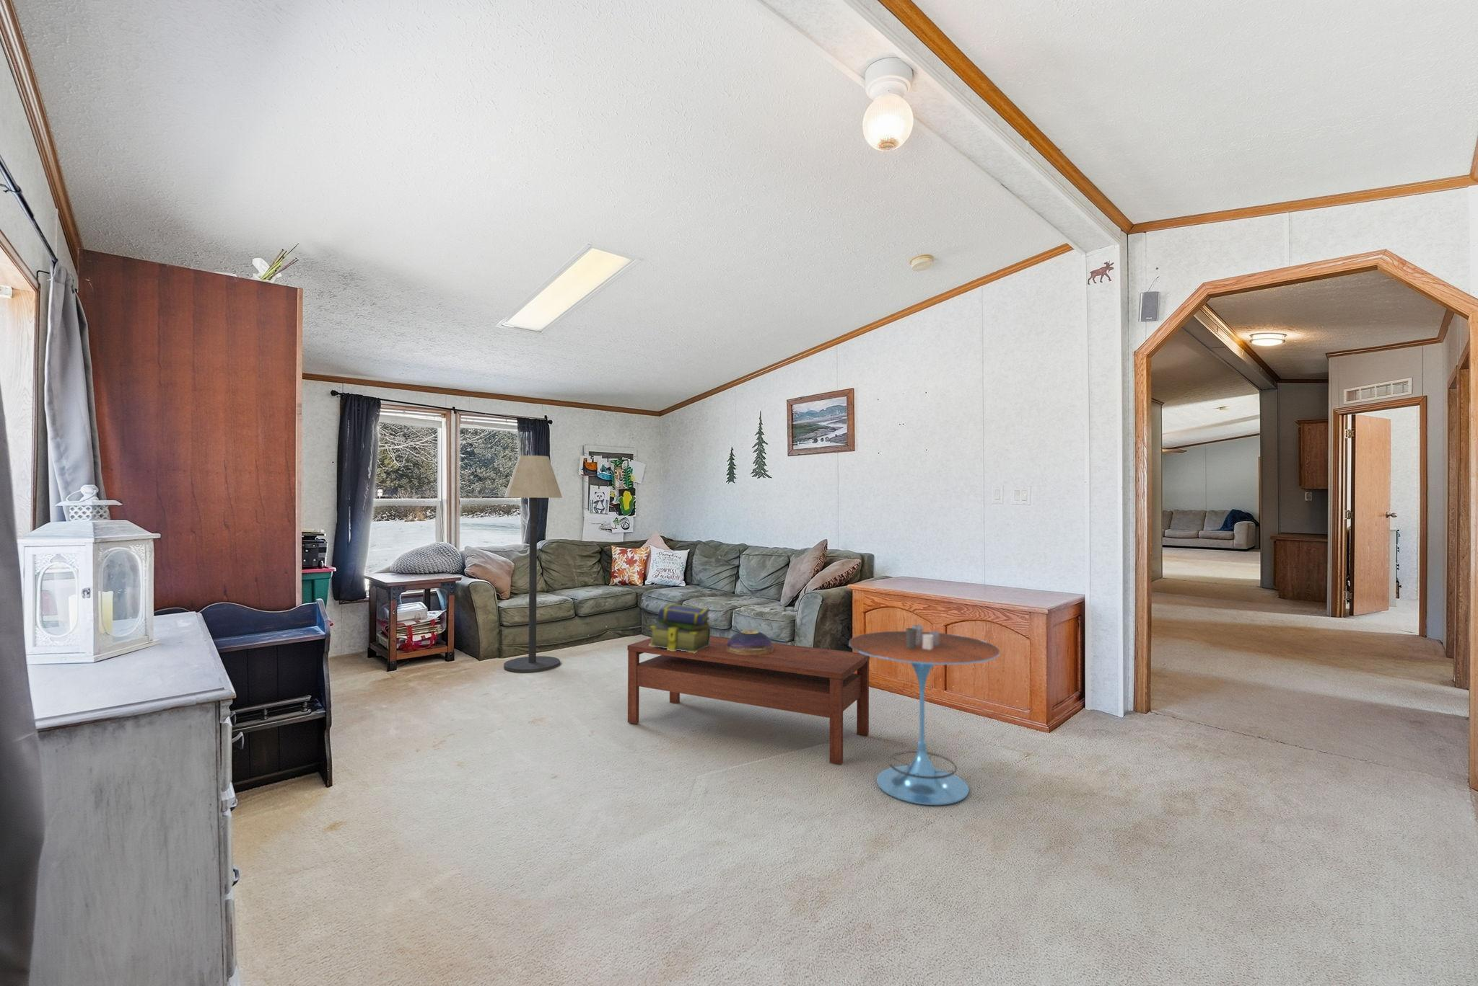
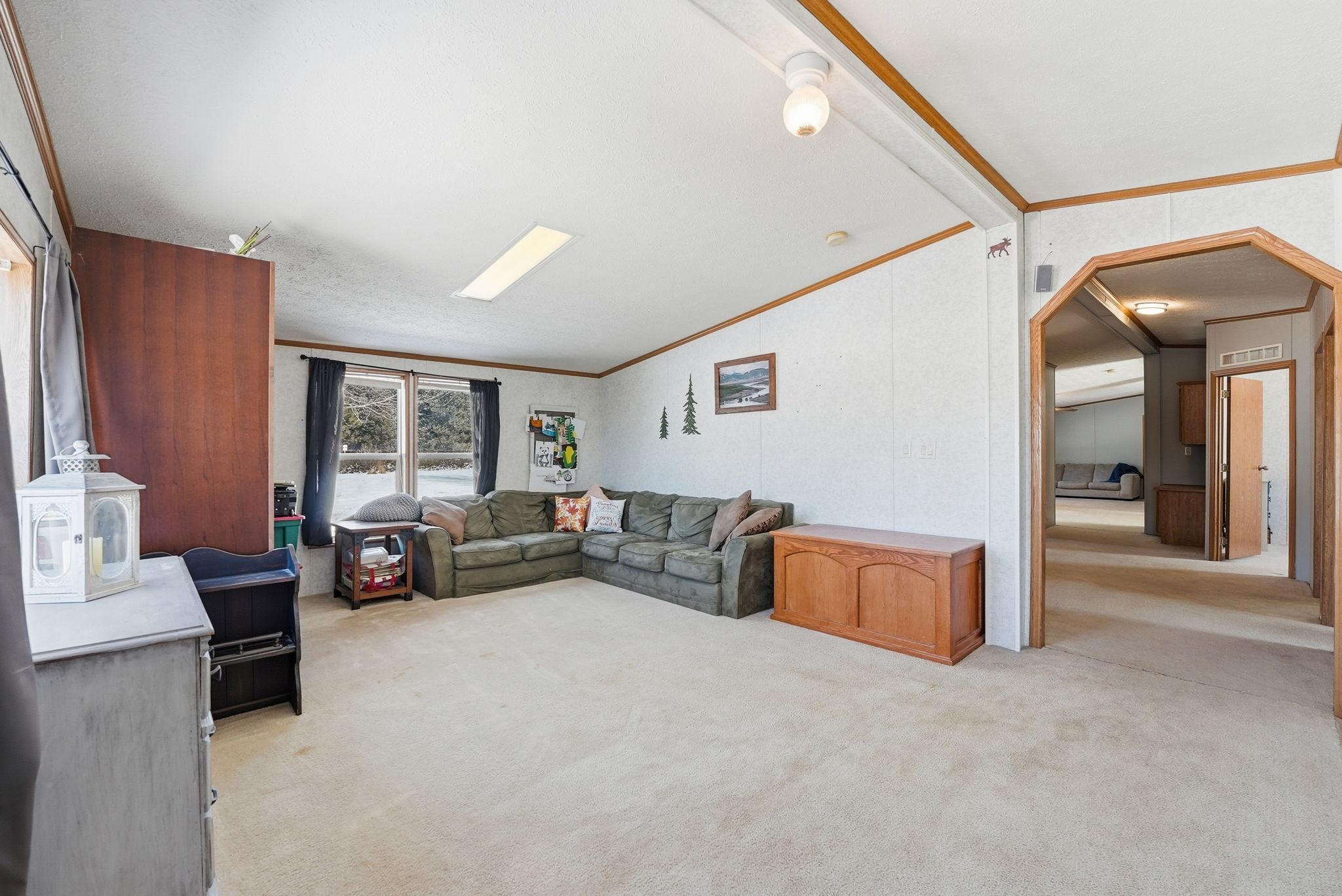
- decorative bowl (749, 639)
- side table (922, 701)
- coffee table (745, 689)
- floor lamp (533, 560)
- stack of books (683, 626)
